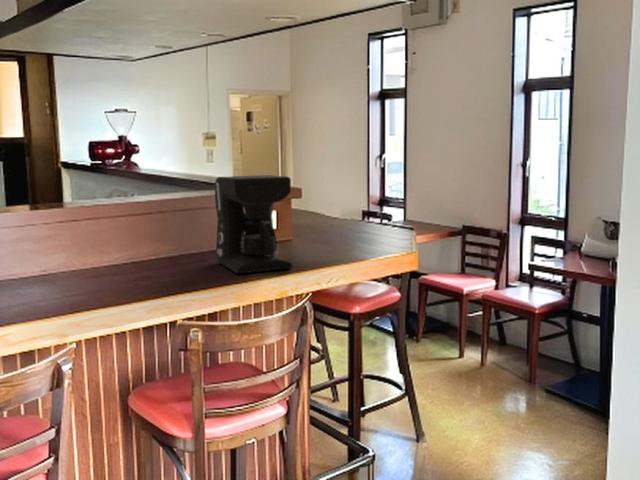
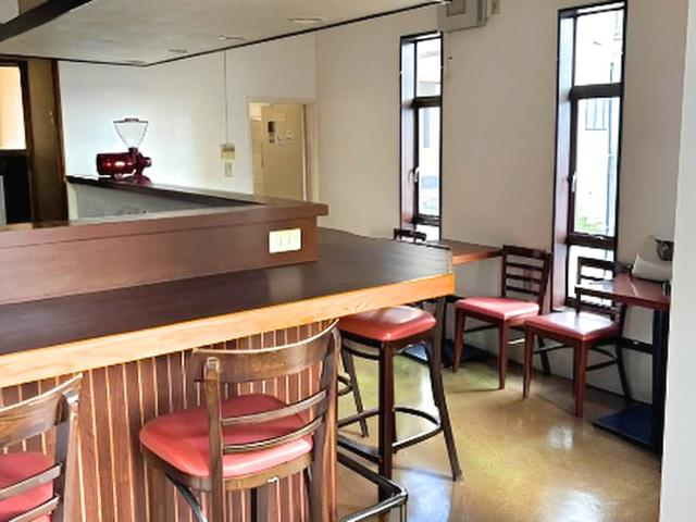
- coffee maker (252, 221)
